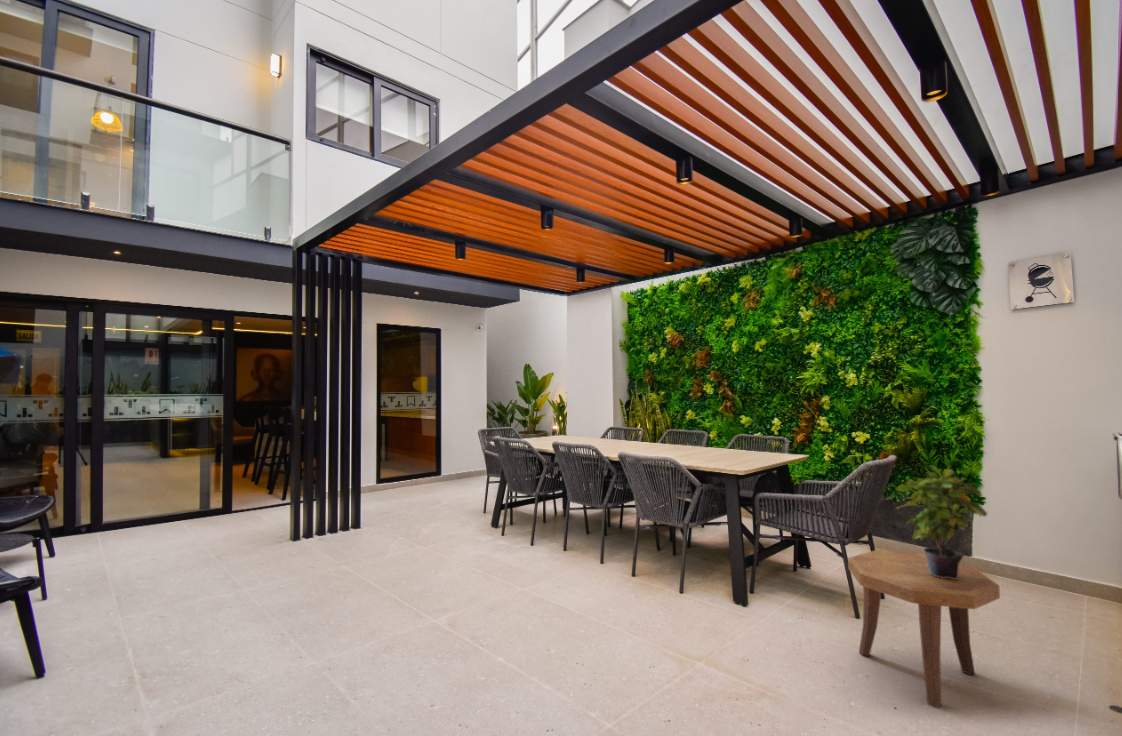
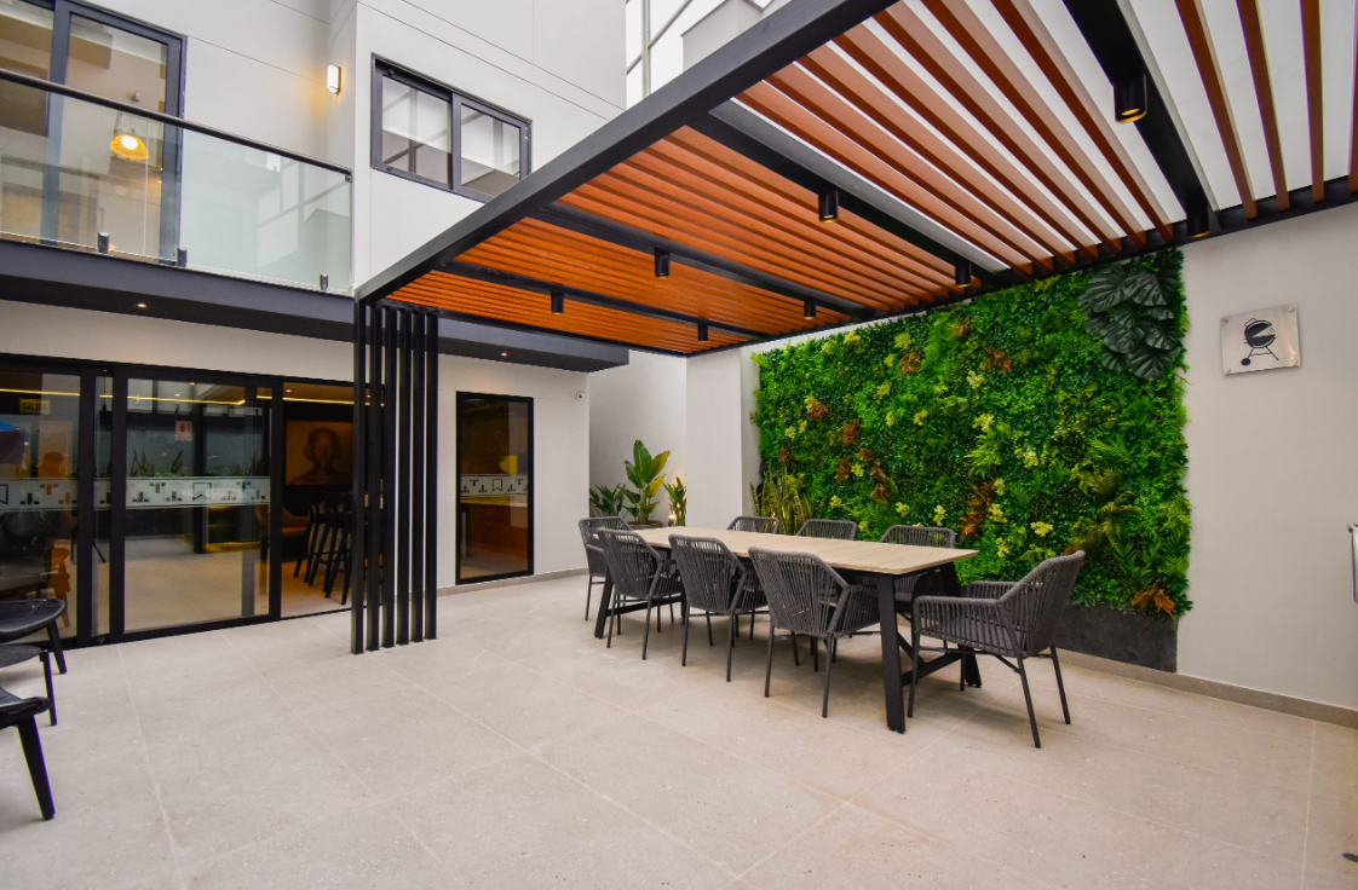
- potted plant (940, 519)
- side table (919, 621)
